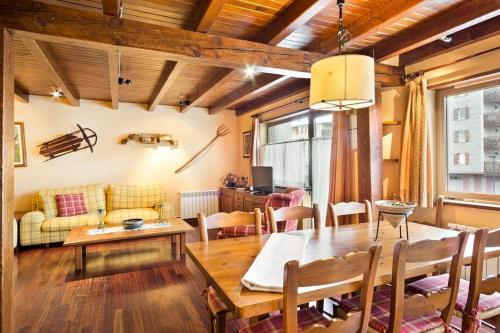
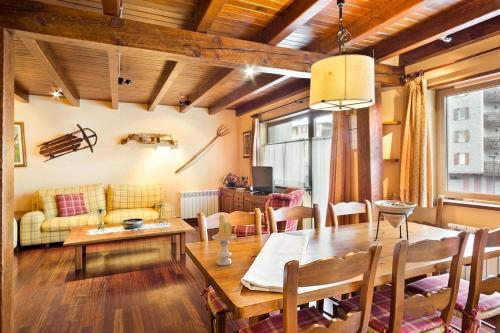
+ candle (224, 238)
